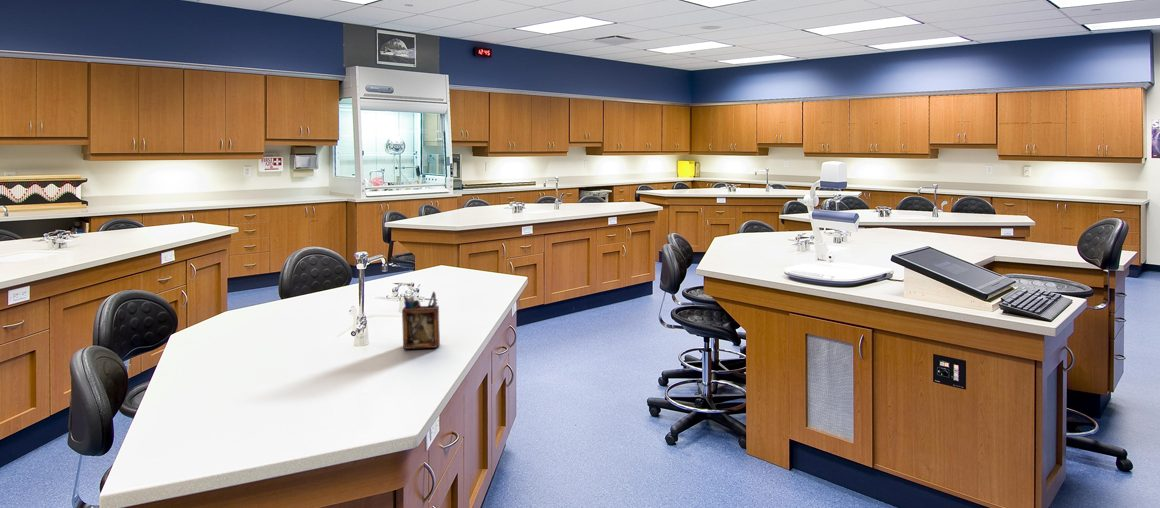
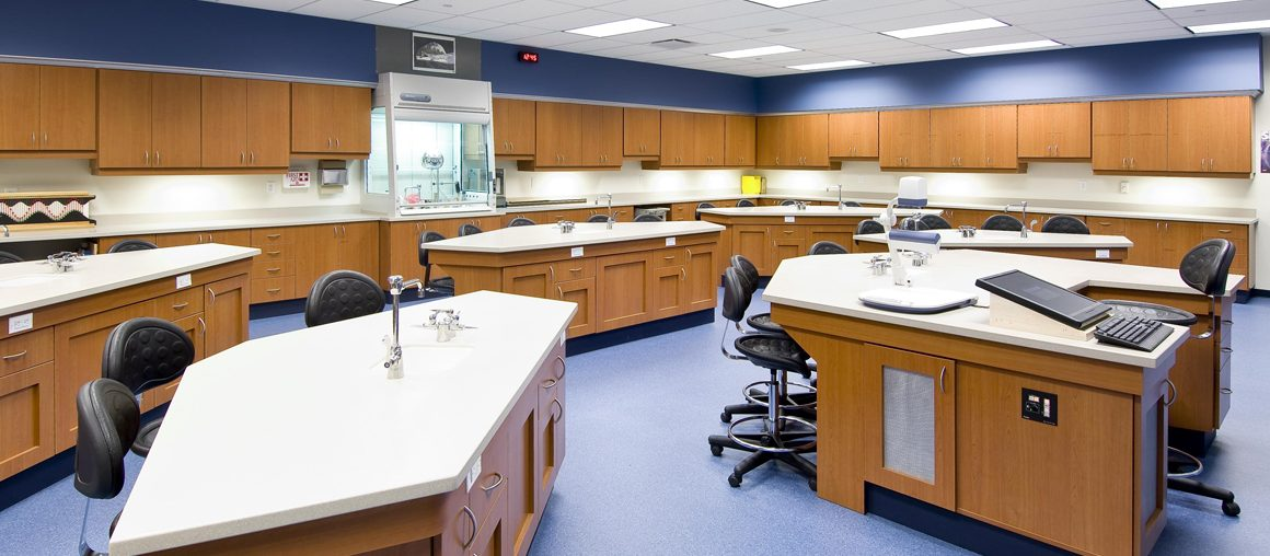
- desk organizer (421, 319)
